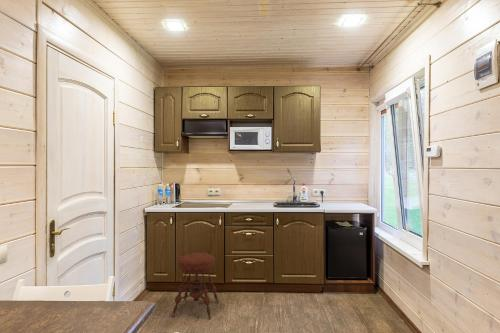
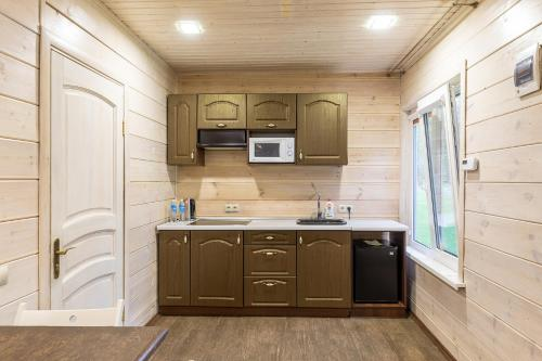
- stool (196, 282)
